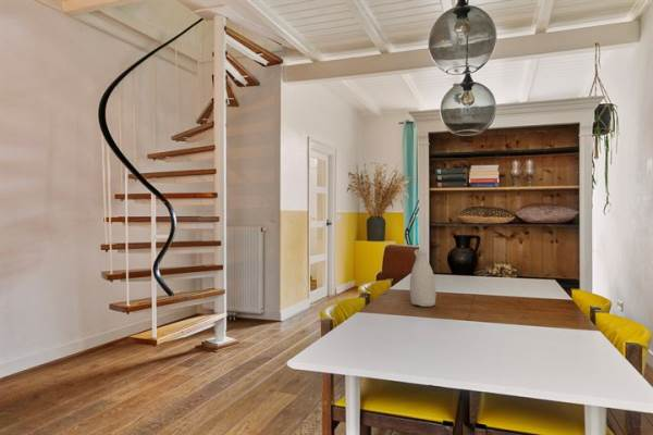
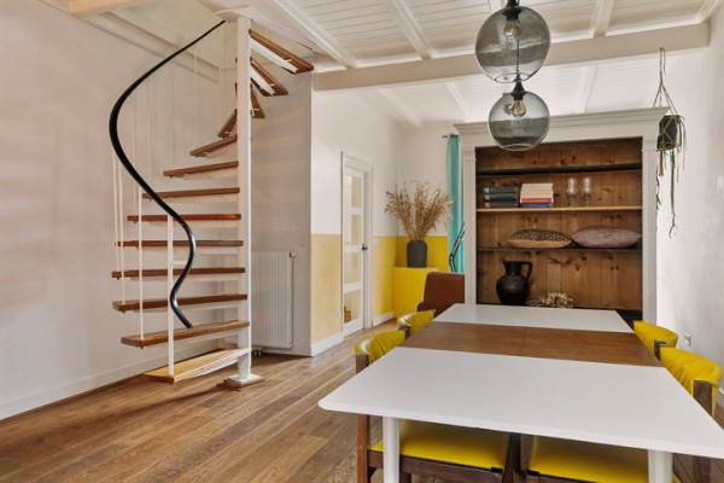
- vase (422, 276)
